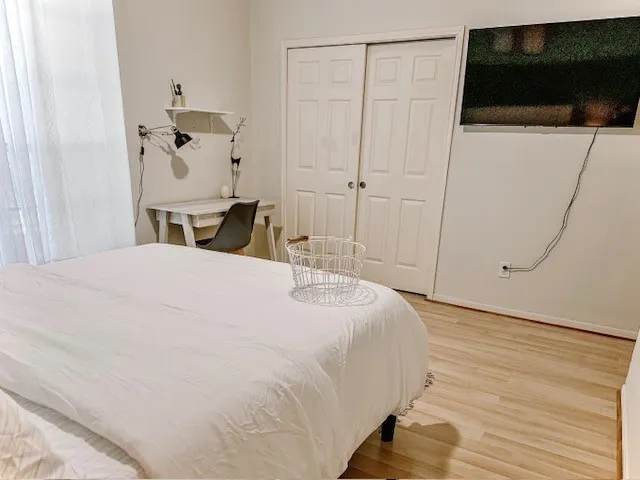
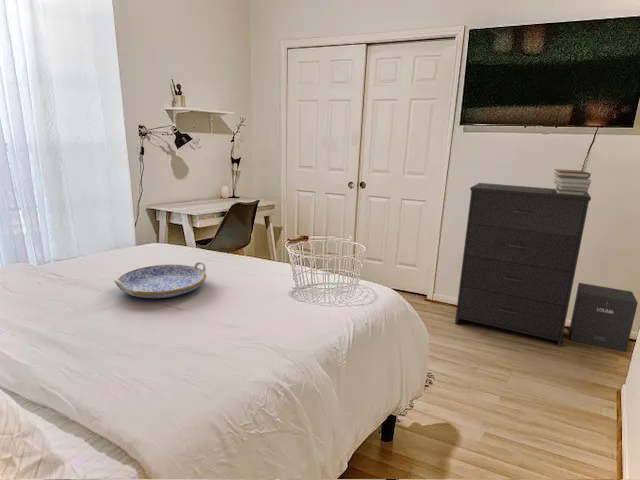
+ book stack (570, 181)
+ dresser (517, 260)
+ serving tray (163, 278)
+ speaker (601, 316)
